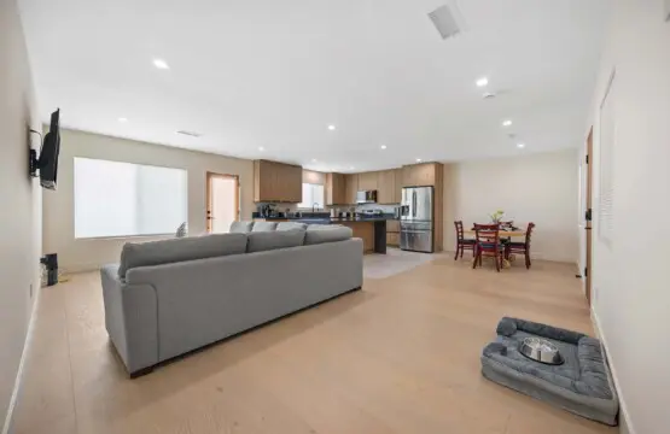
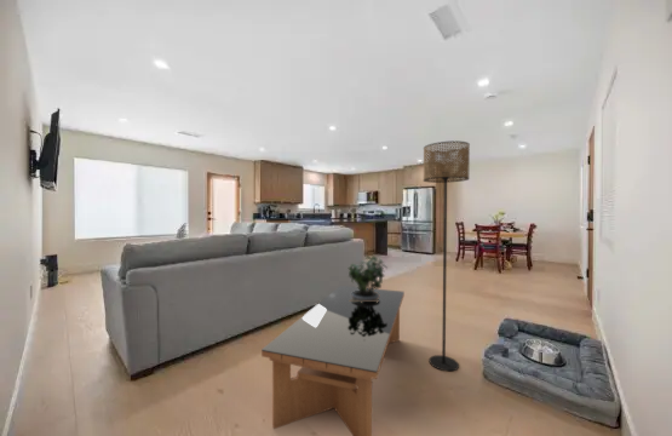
+ coffee table (351, 342)
+ potted plant (367, 275)
+ floor lamp (444, 256)
